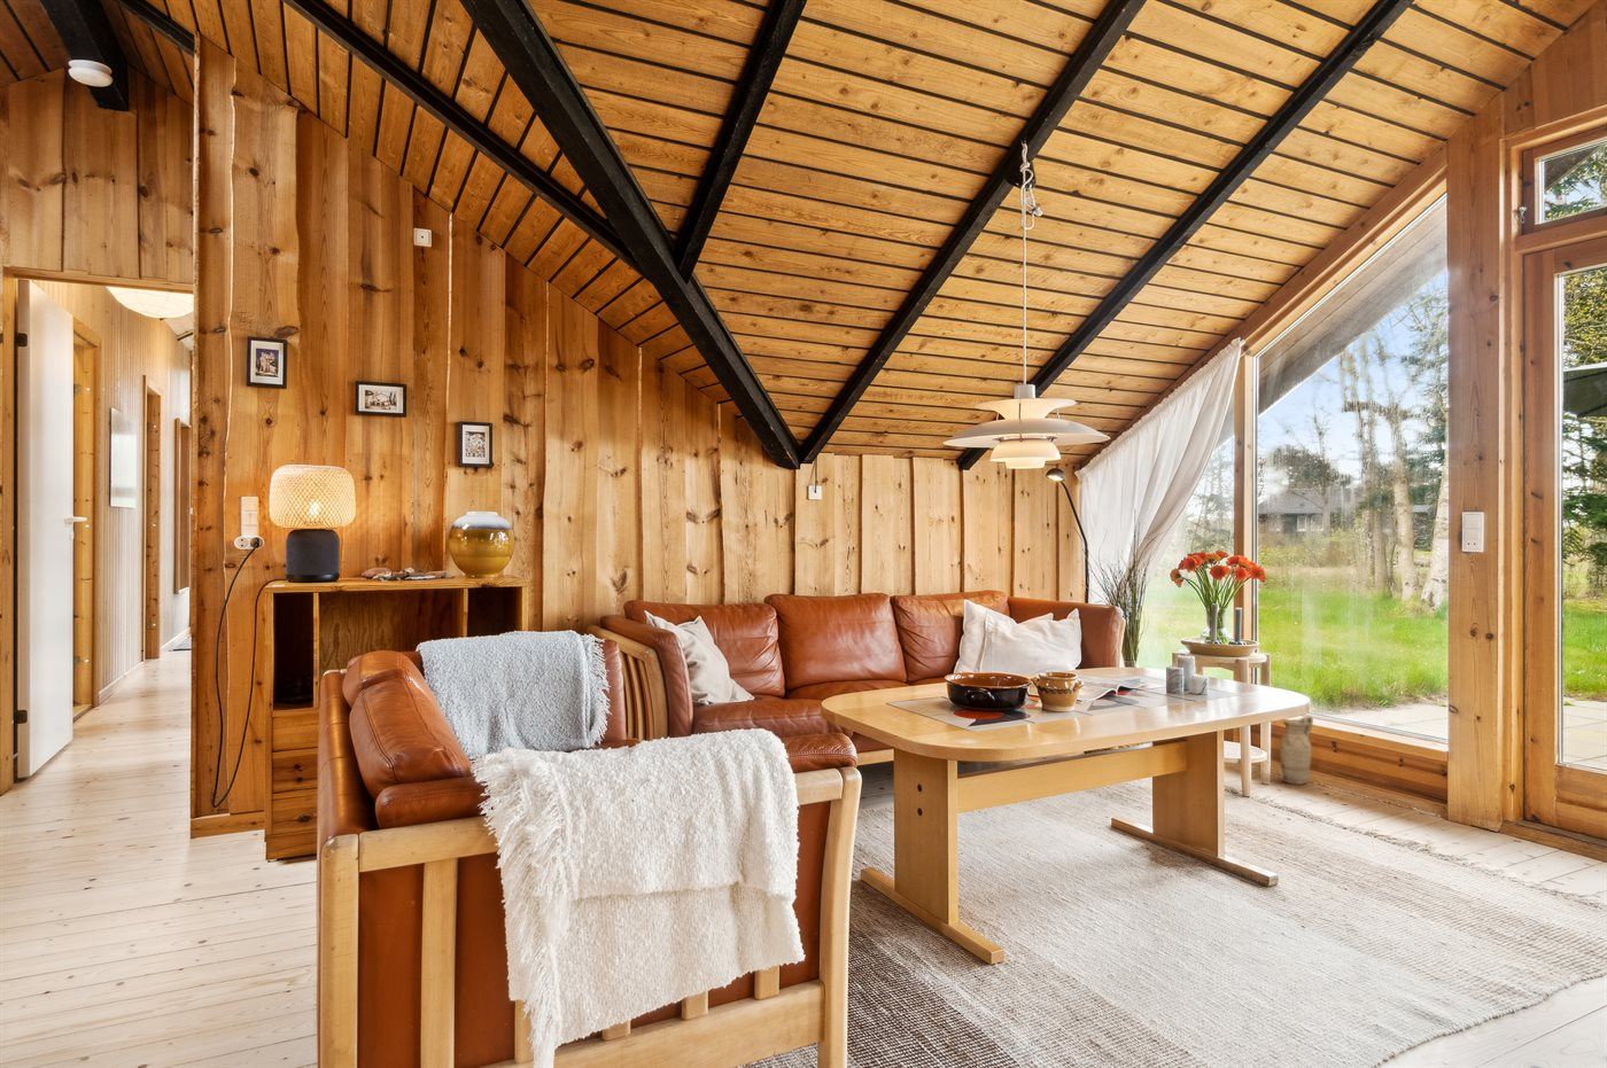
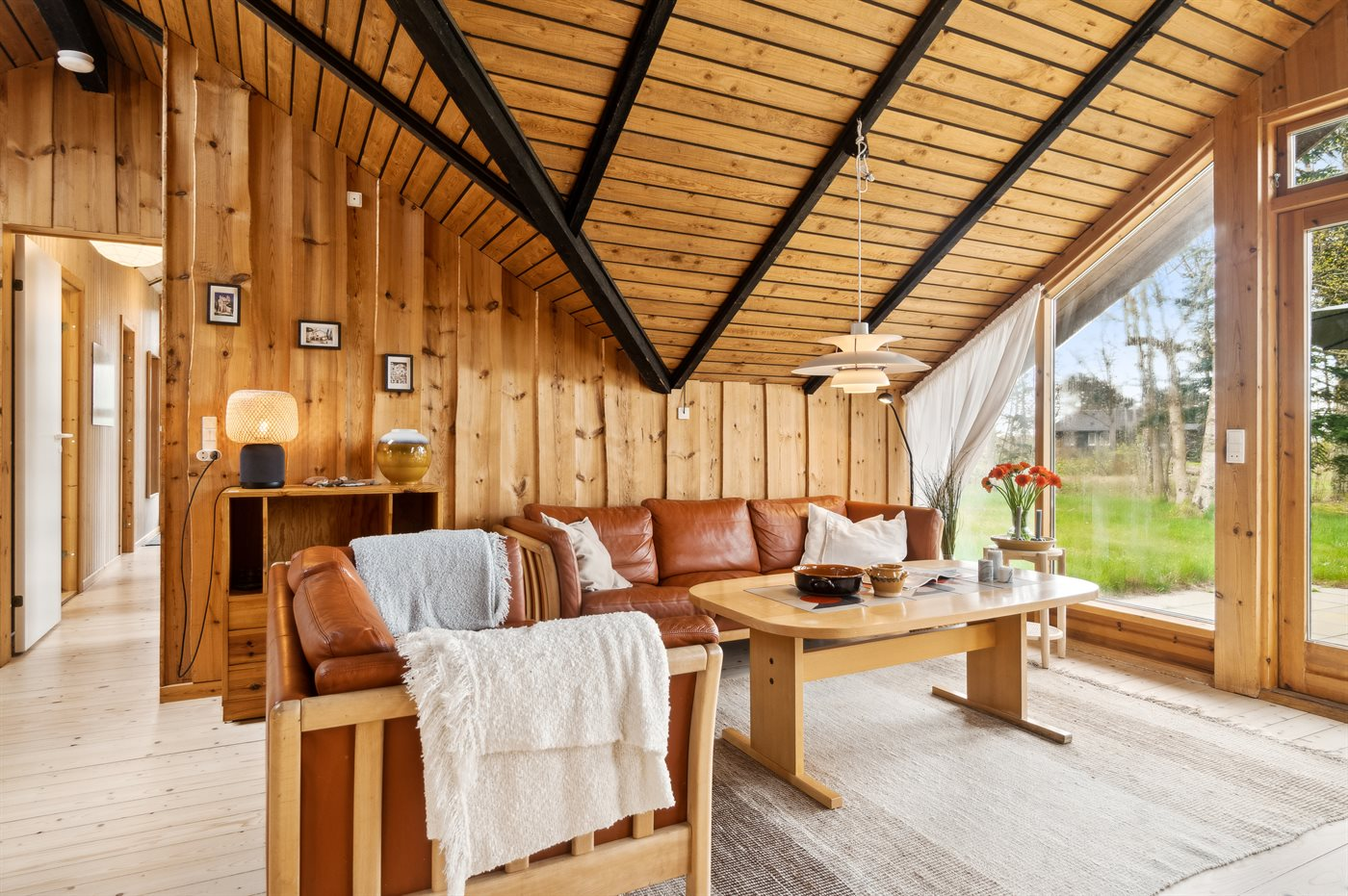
- ceramic jug (1297, 747)
